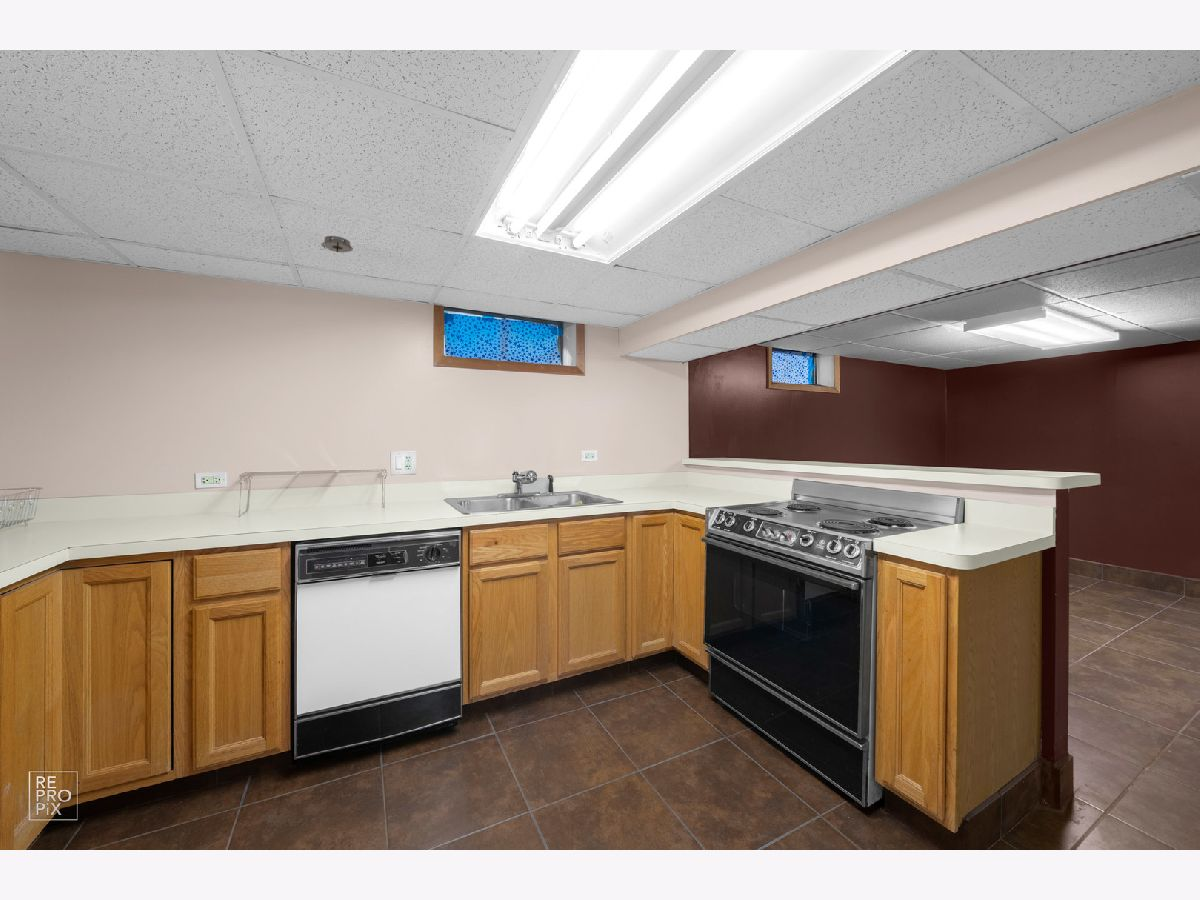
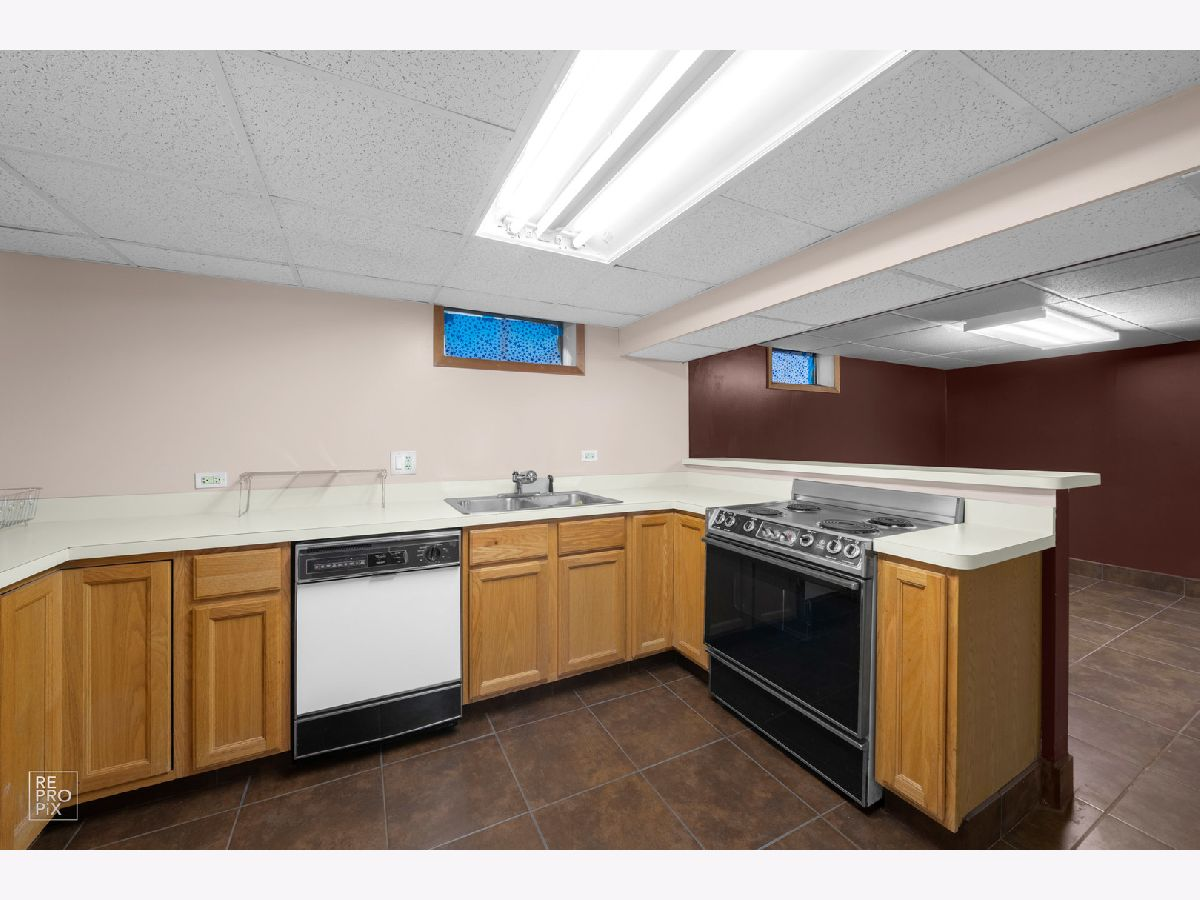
- smoke detector (336, 244)
